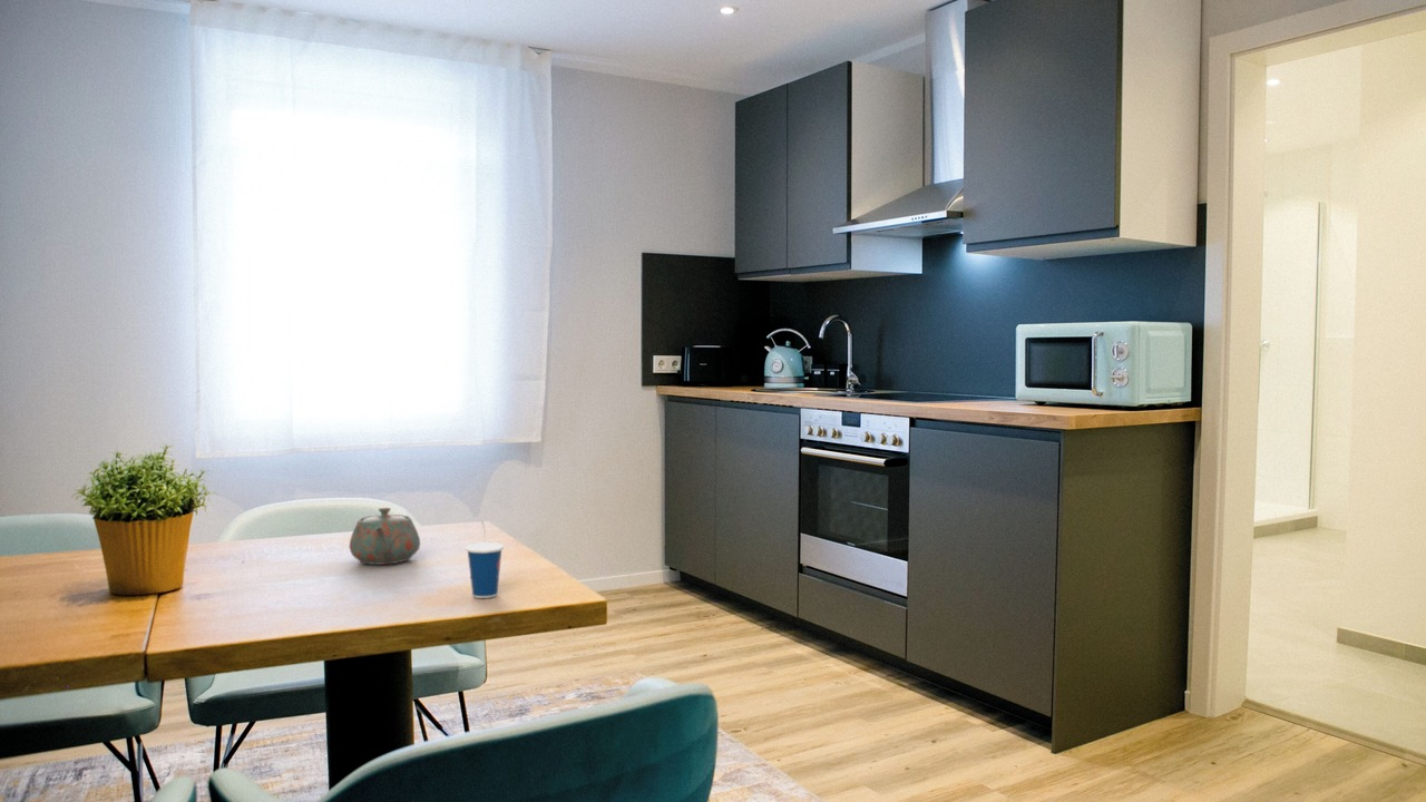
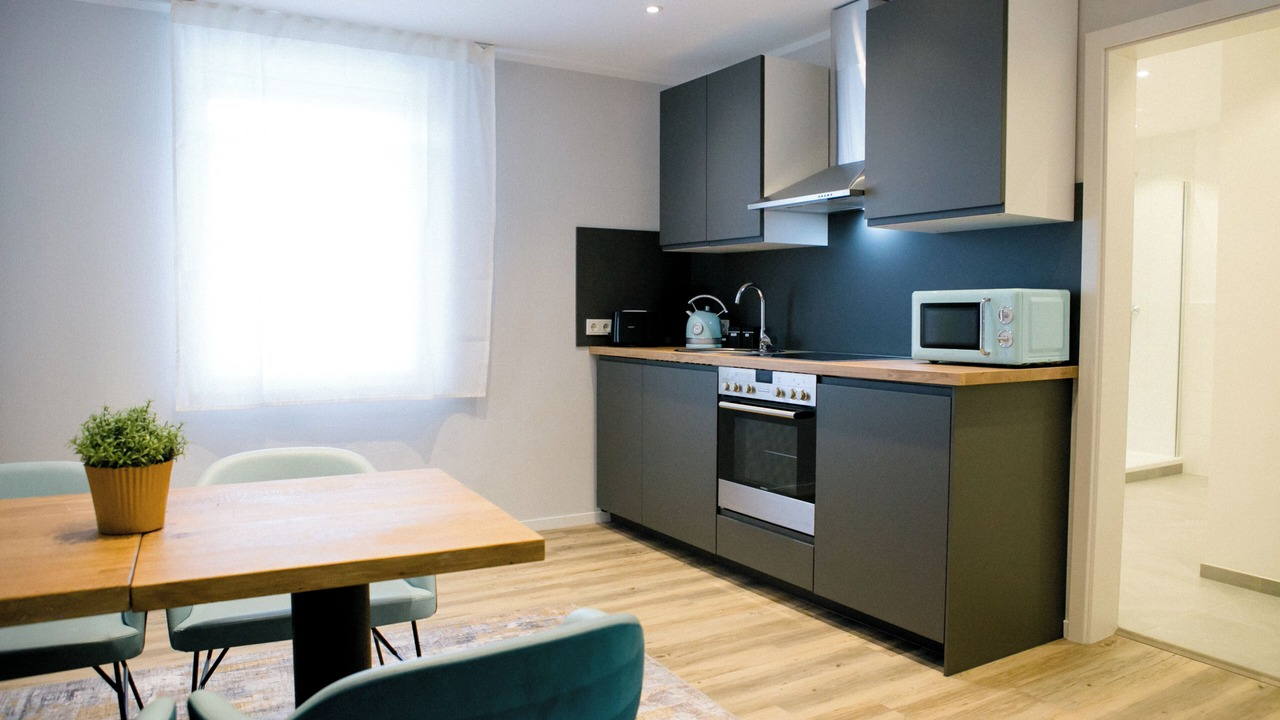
- cup (485, 557)
- teapot (384, 535)
